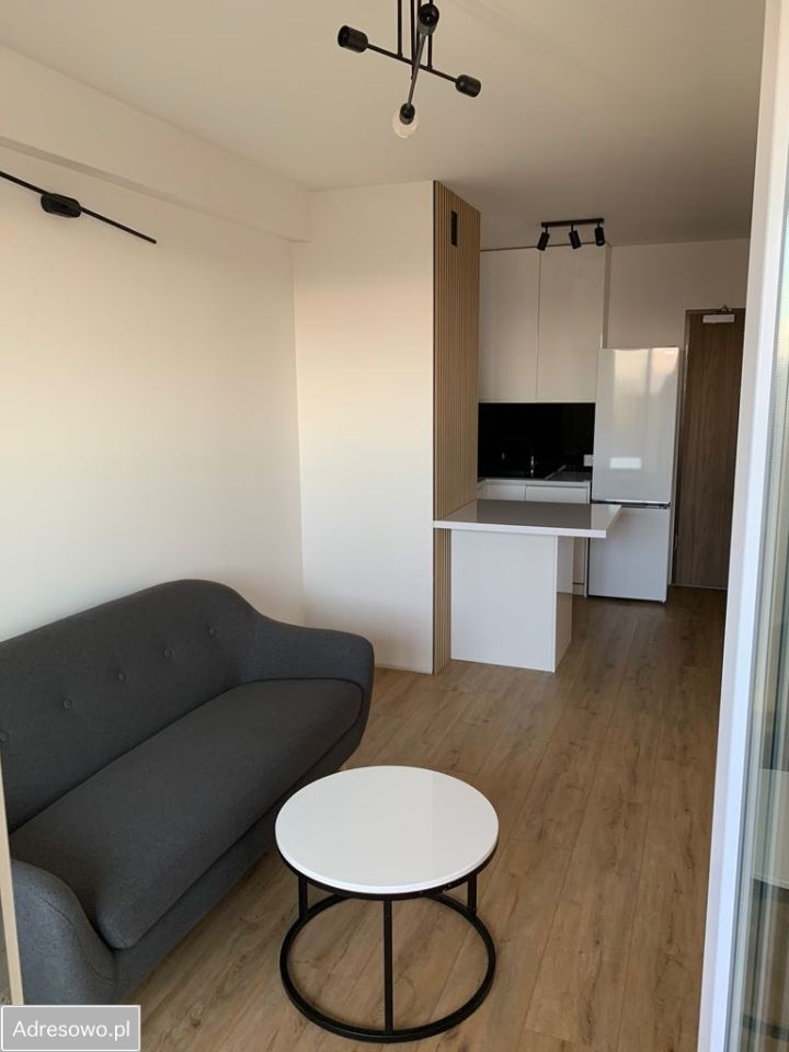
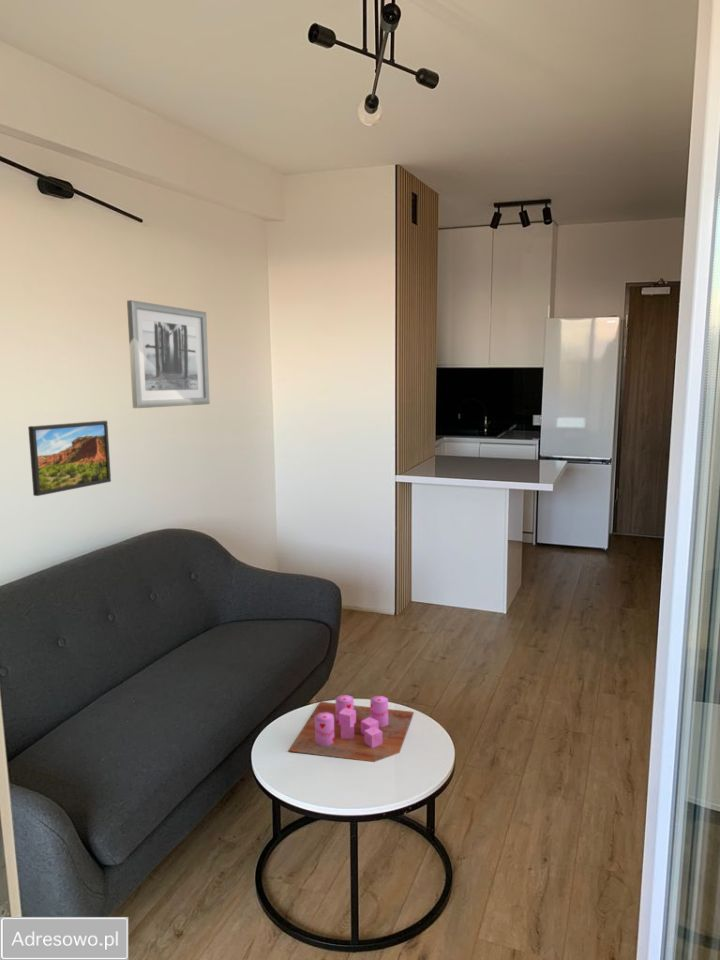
+ wall art (172, 356)
+ candle (354, 718)
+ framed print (72, 456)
